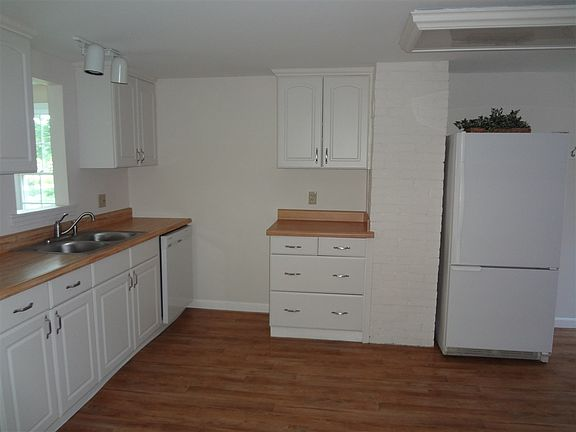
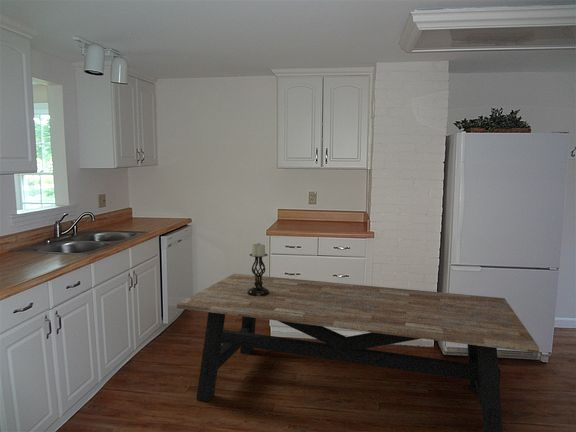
+ dining table (345, 347)
+ candle holder (259, 268)
